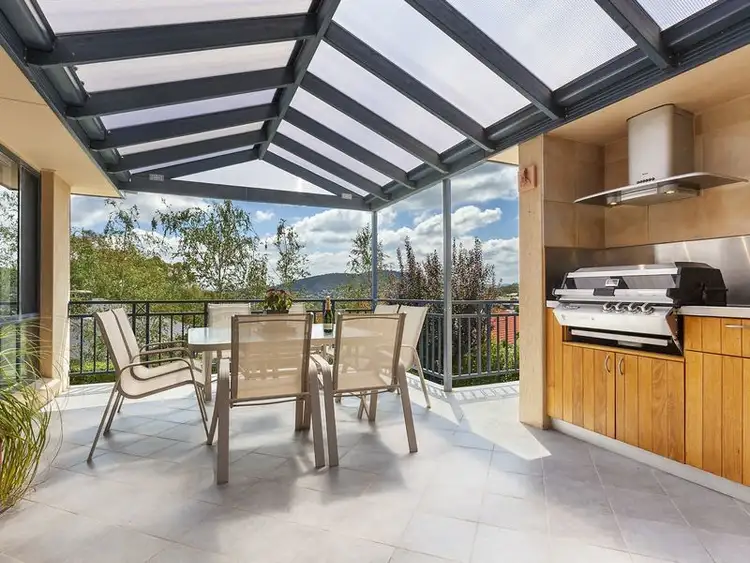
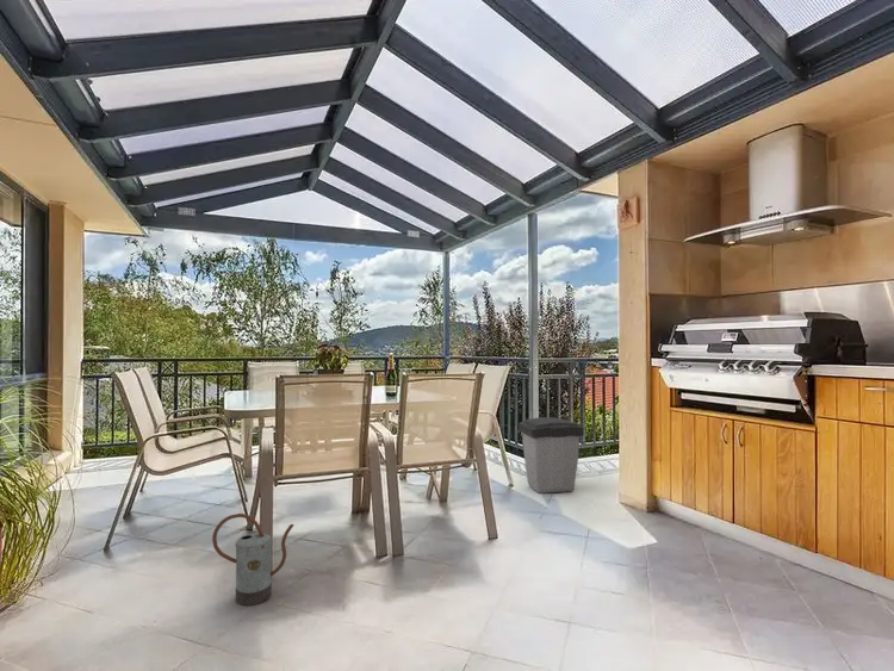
+ trash can (551, 454)
+ watering can (254, 554)
